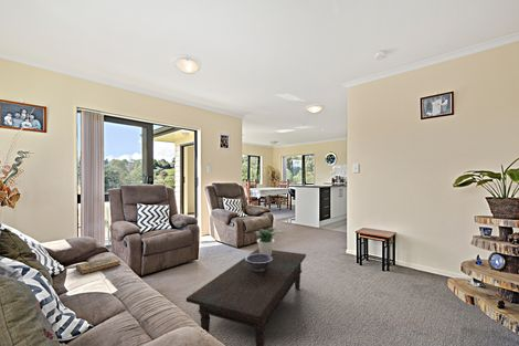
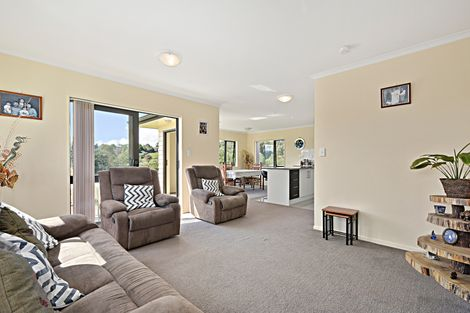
- potted plant (268, 241)
- hardback book (98, 264)
- decorative bowl (258, 263)
- coffee table (258, 289)
